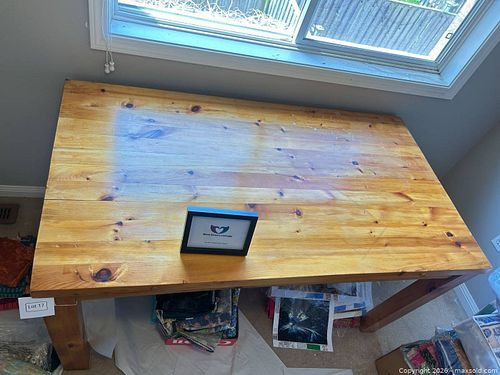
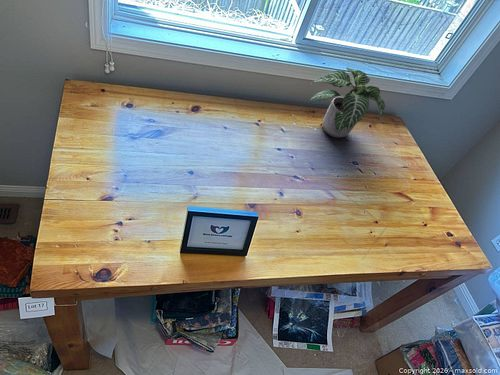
+ potted plant (345, 107)
